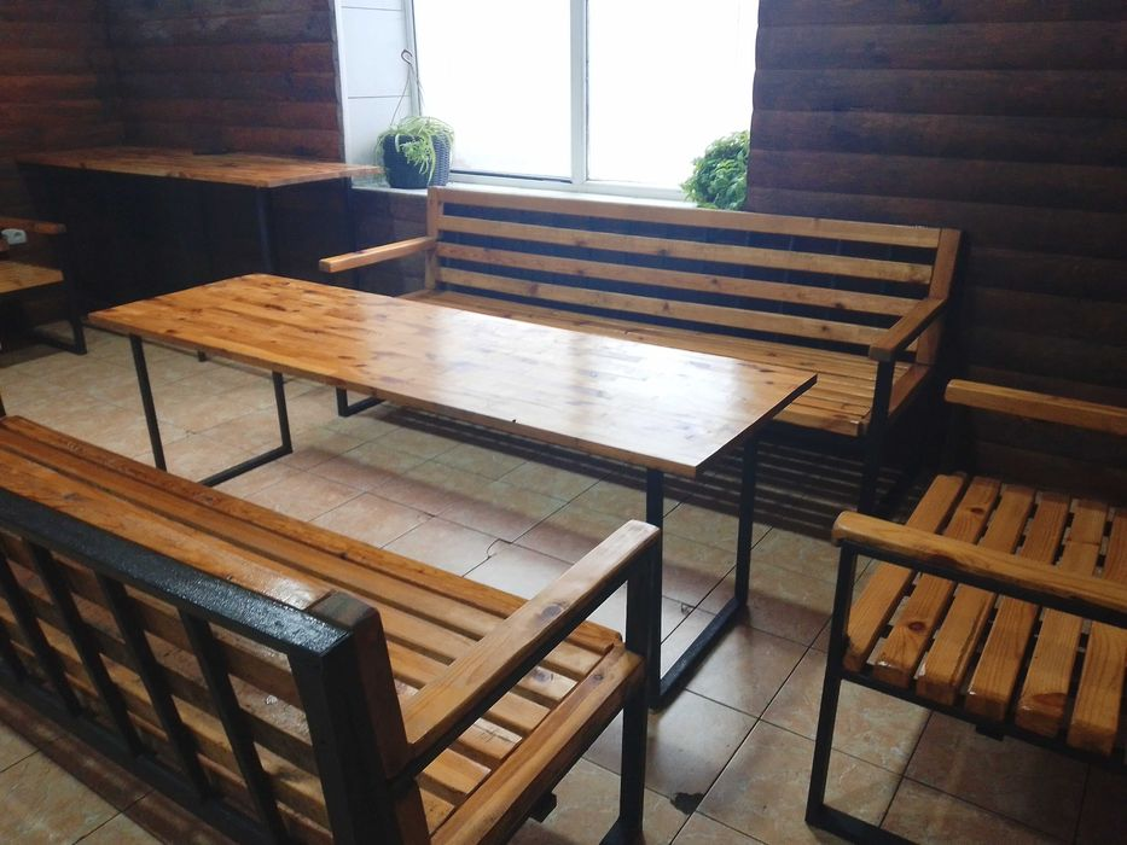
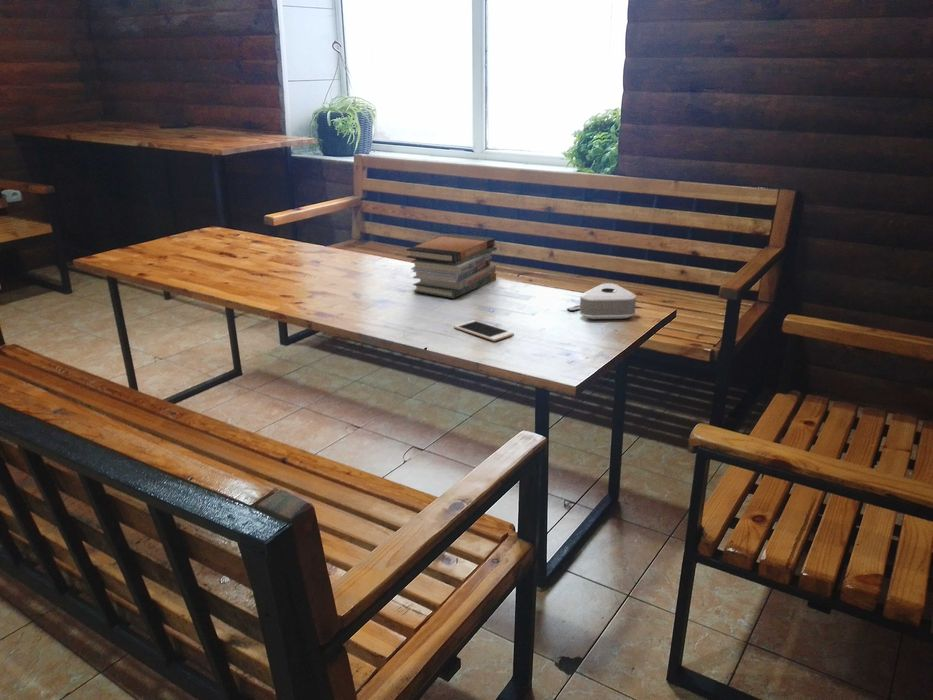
+ speaker (602, 301)
+ book stack (453, 264)
+ cell phone (483, 330)
